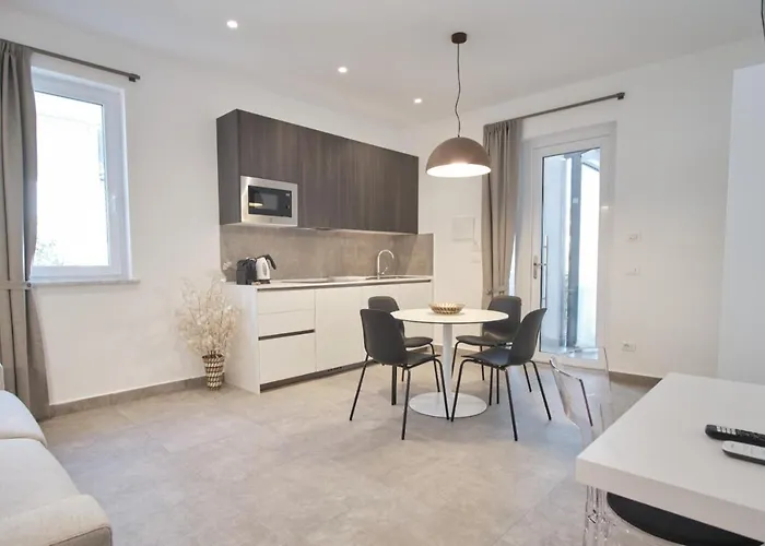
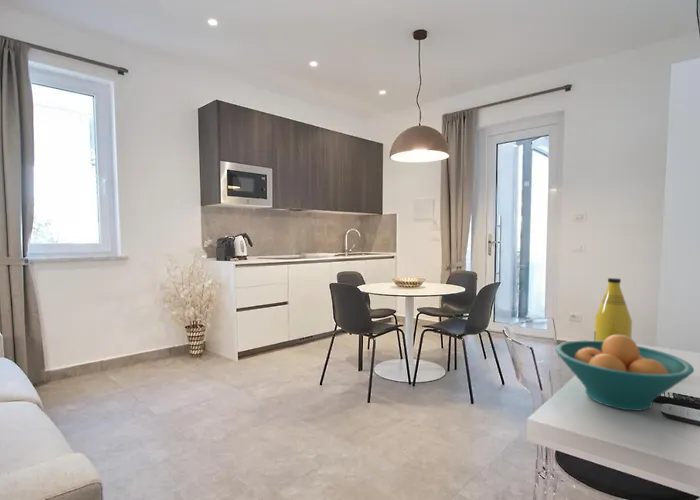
+ bottle (612, 322)
+ fruit bowl (618, 367)
